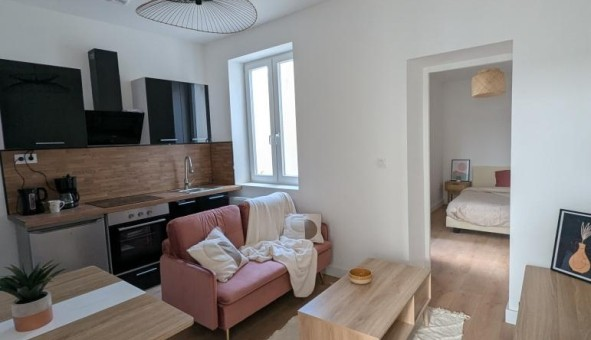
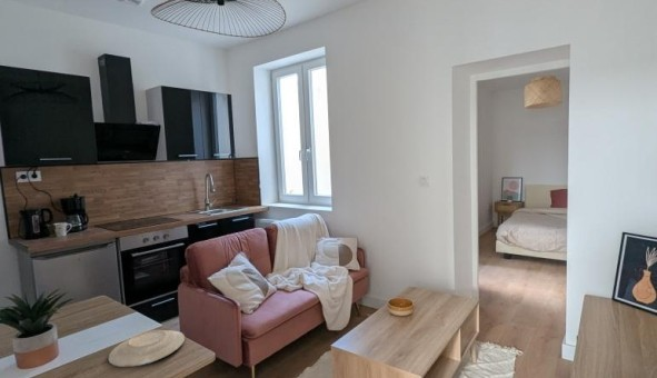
+ plate (148, 342)
